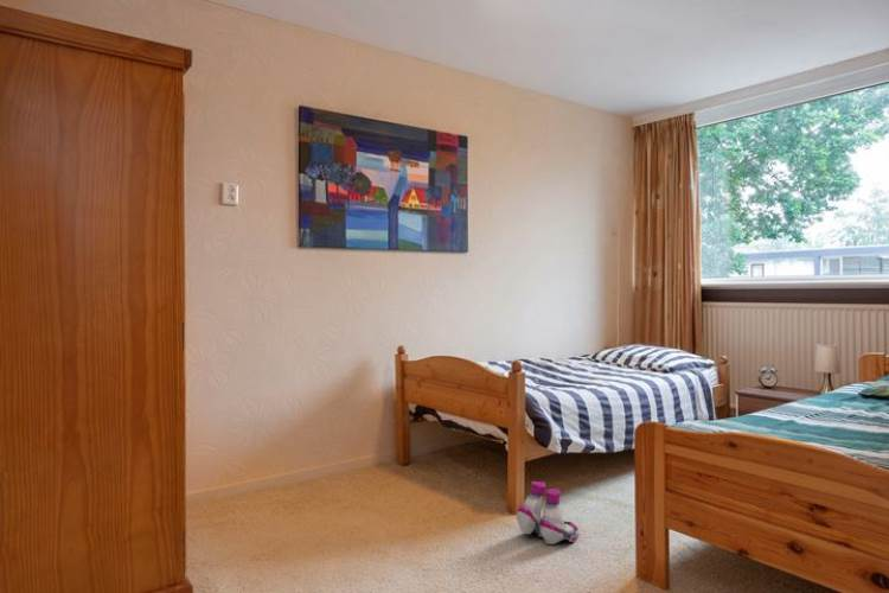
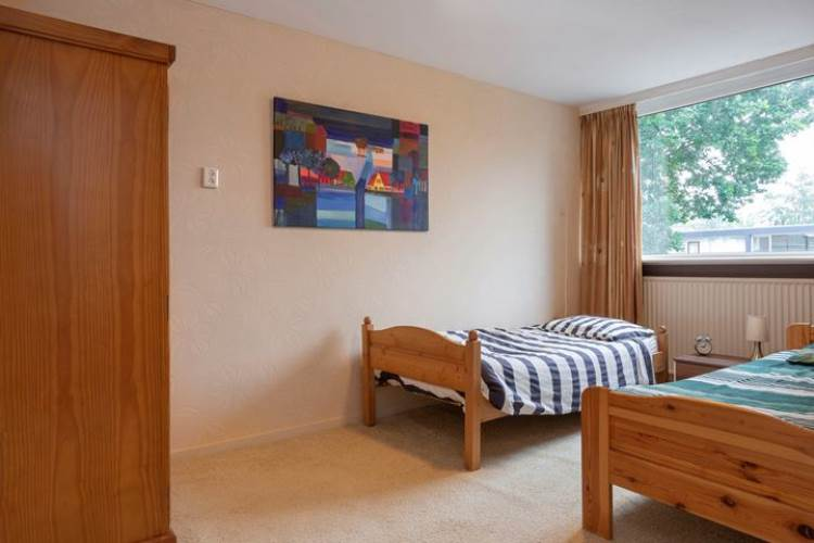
- boots (548, 510)
